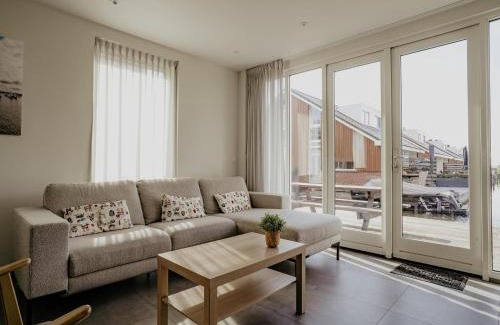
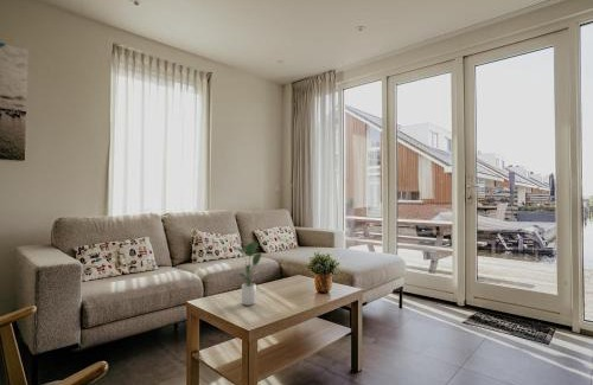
+ potted plant (249, 271)
